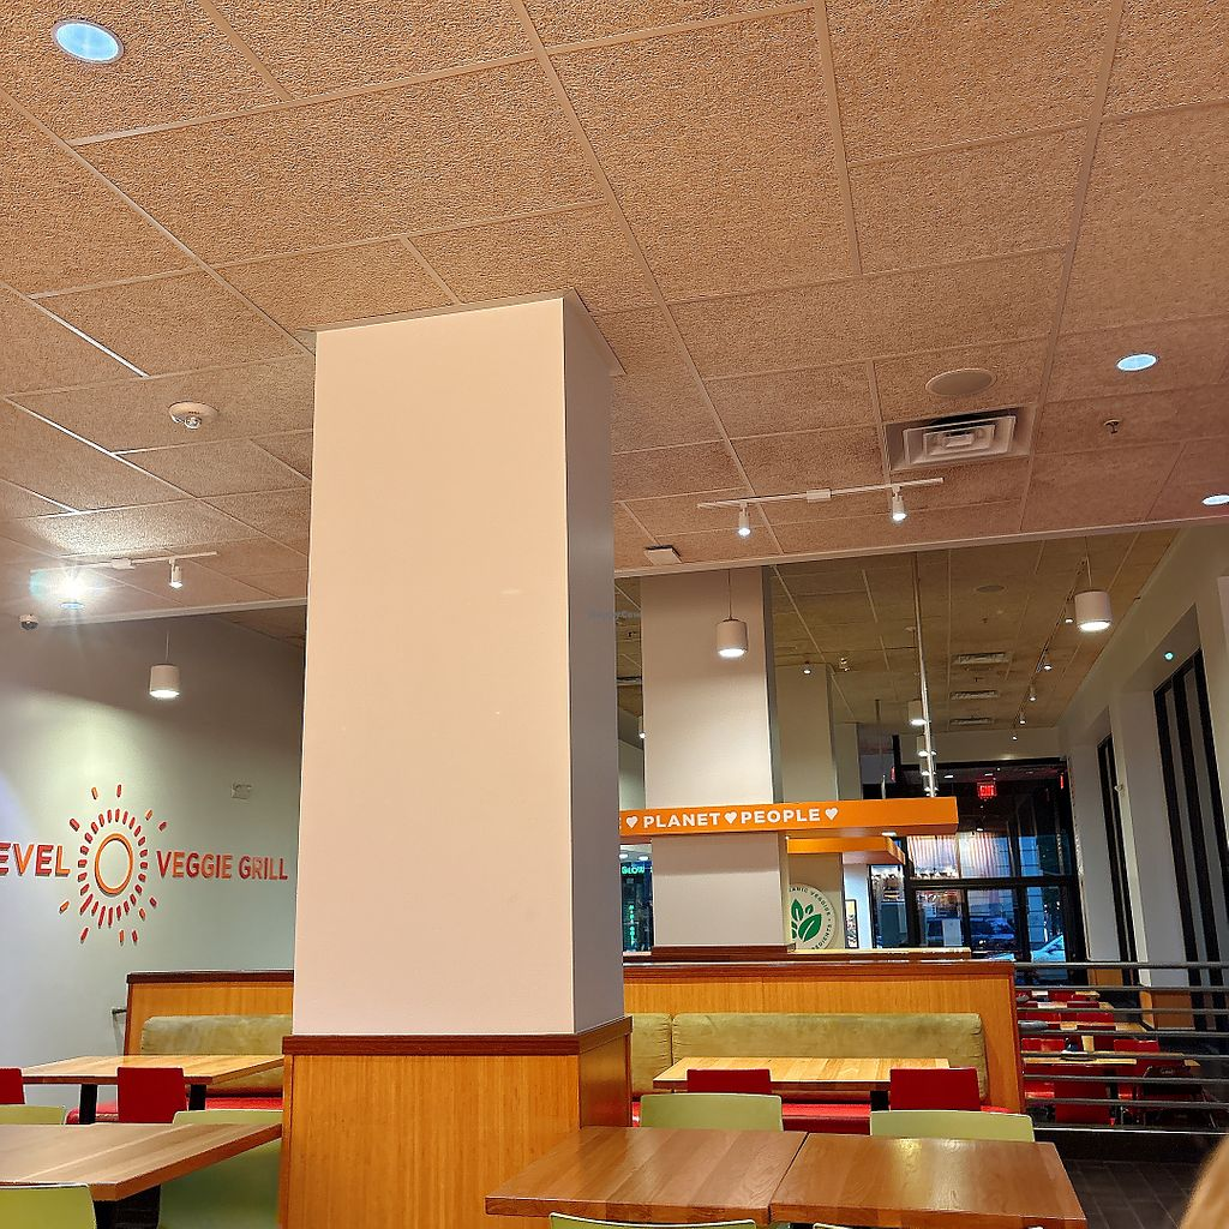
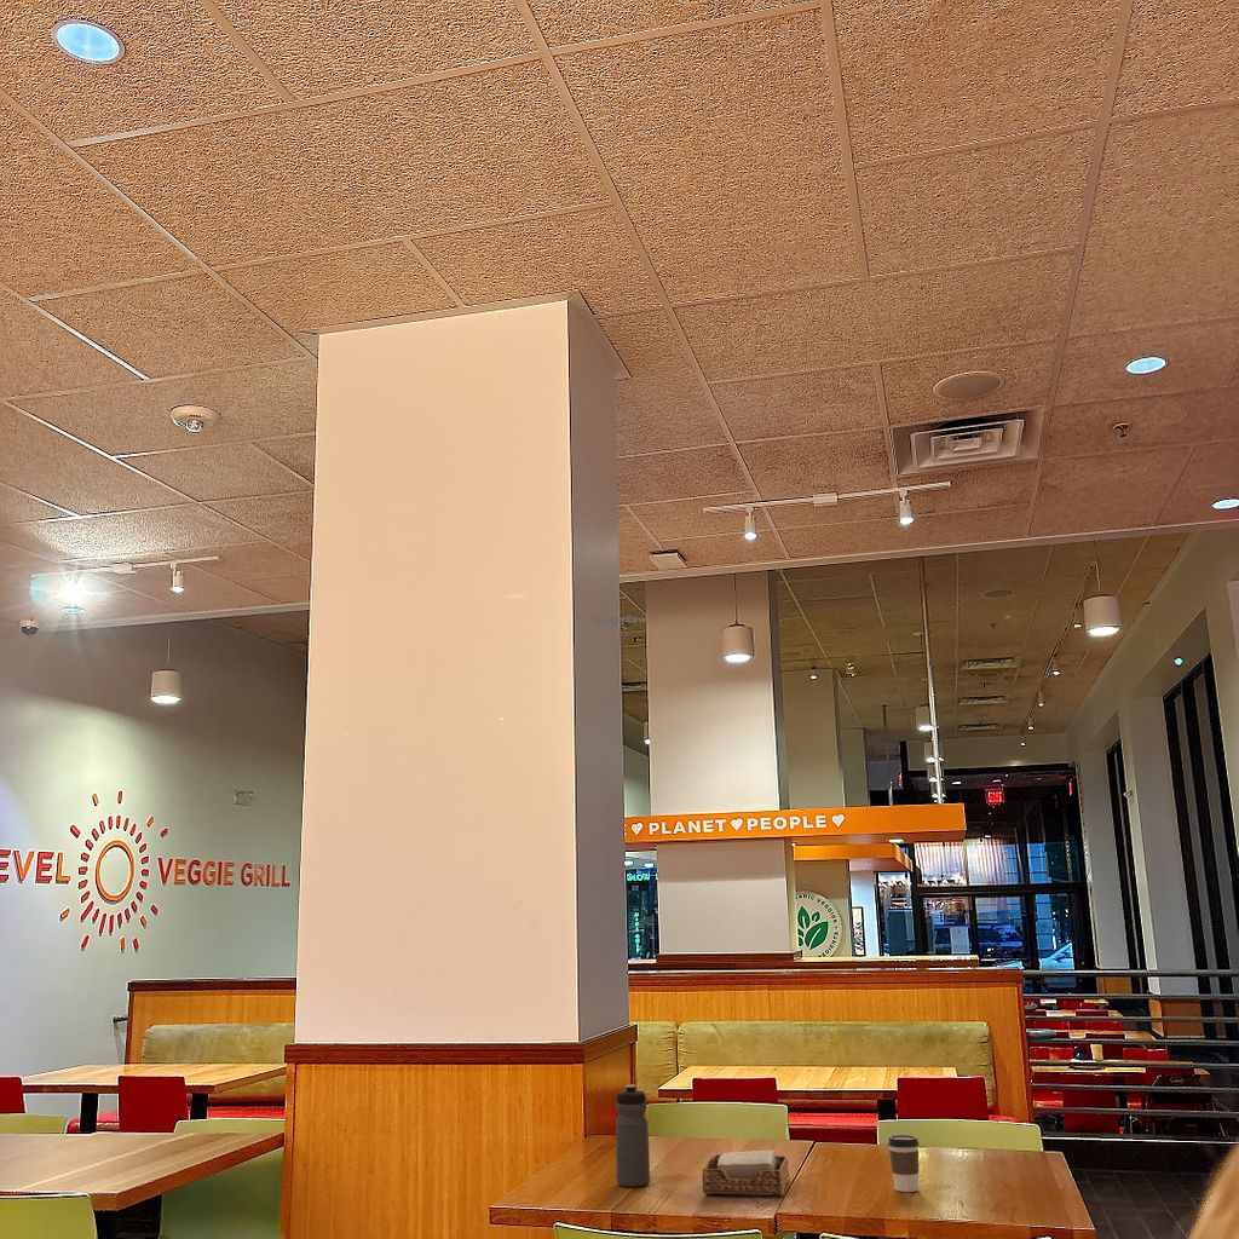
+ water bottle (632, 1134)
+ napkin holder (745, 1170)
+ coffee cup (904, 1163)
